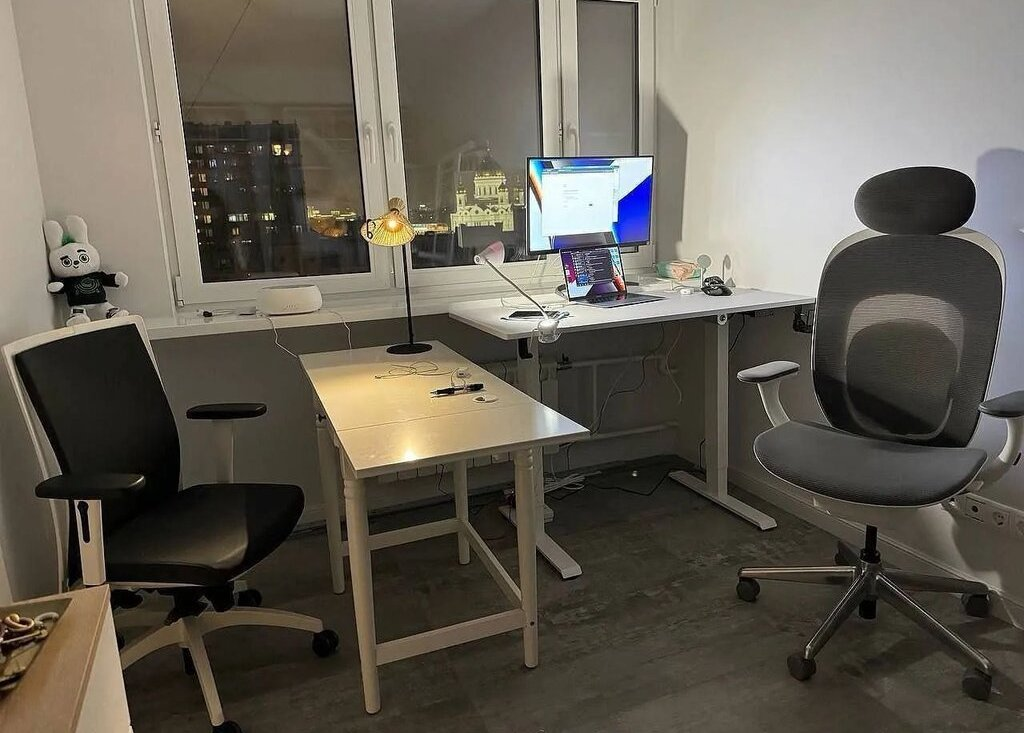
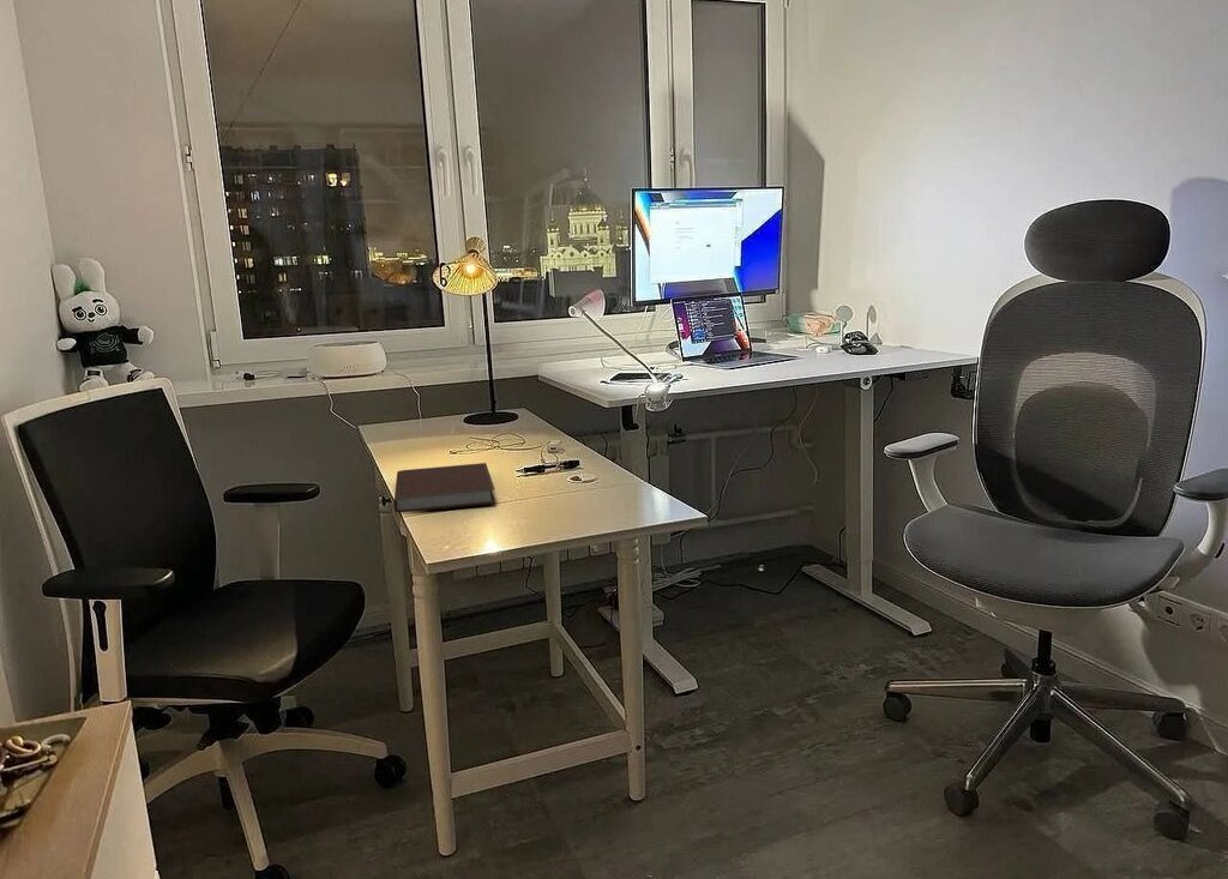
+ notebook (443, 486)
